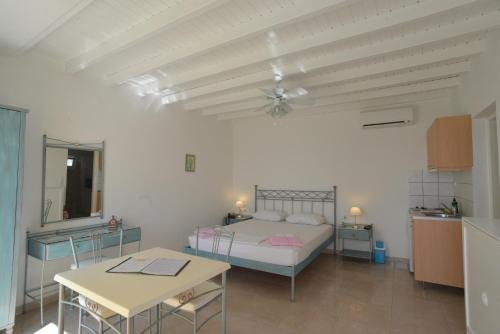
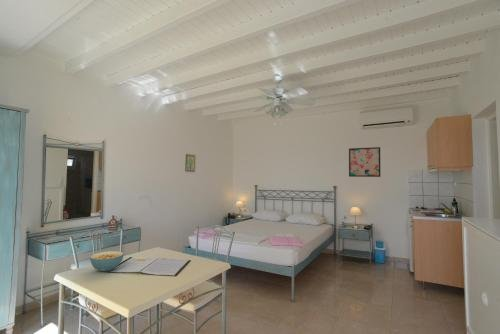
+ wall art (364, 162)
+ cereal bowl (106, 262)
